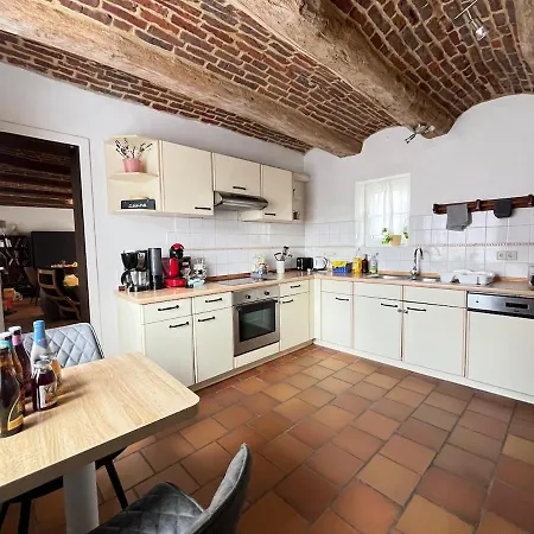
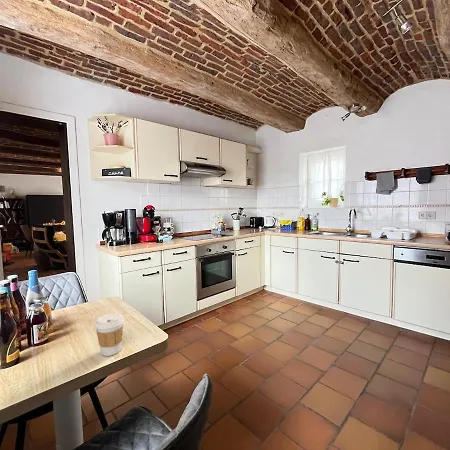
+ coffee cup (110, 333)
